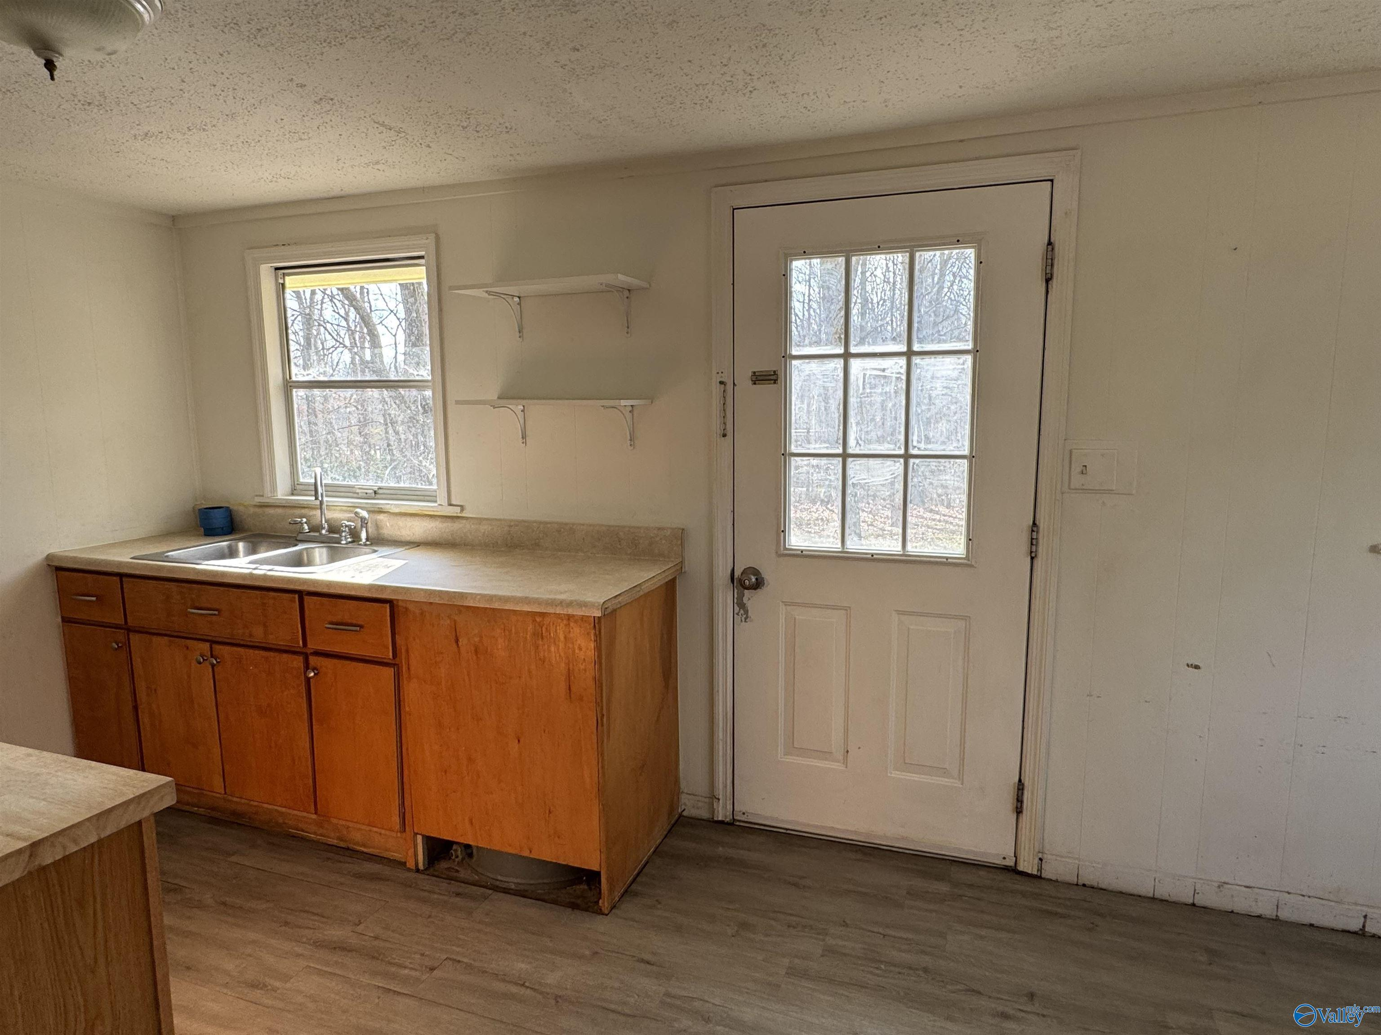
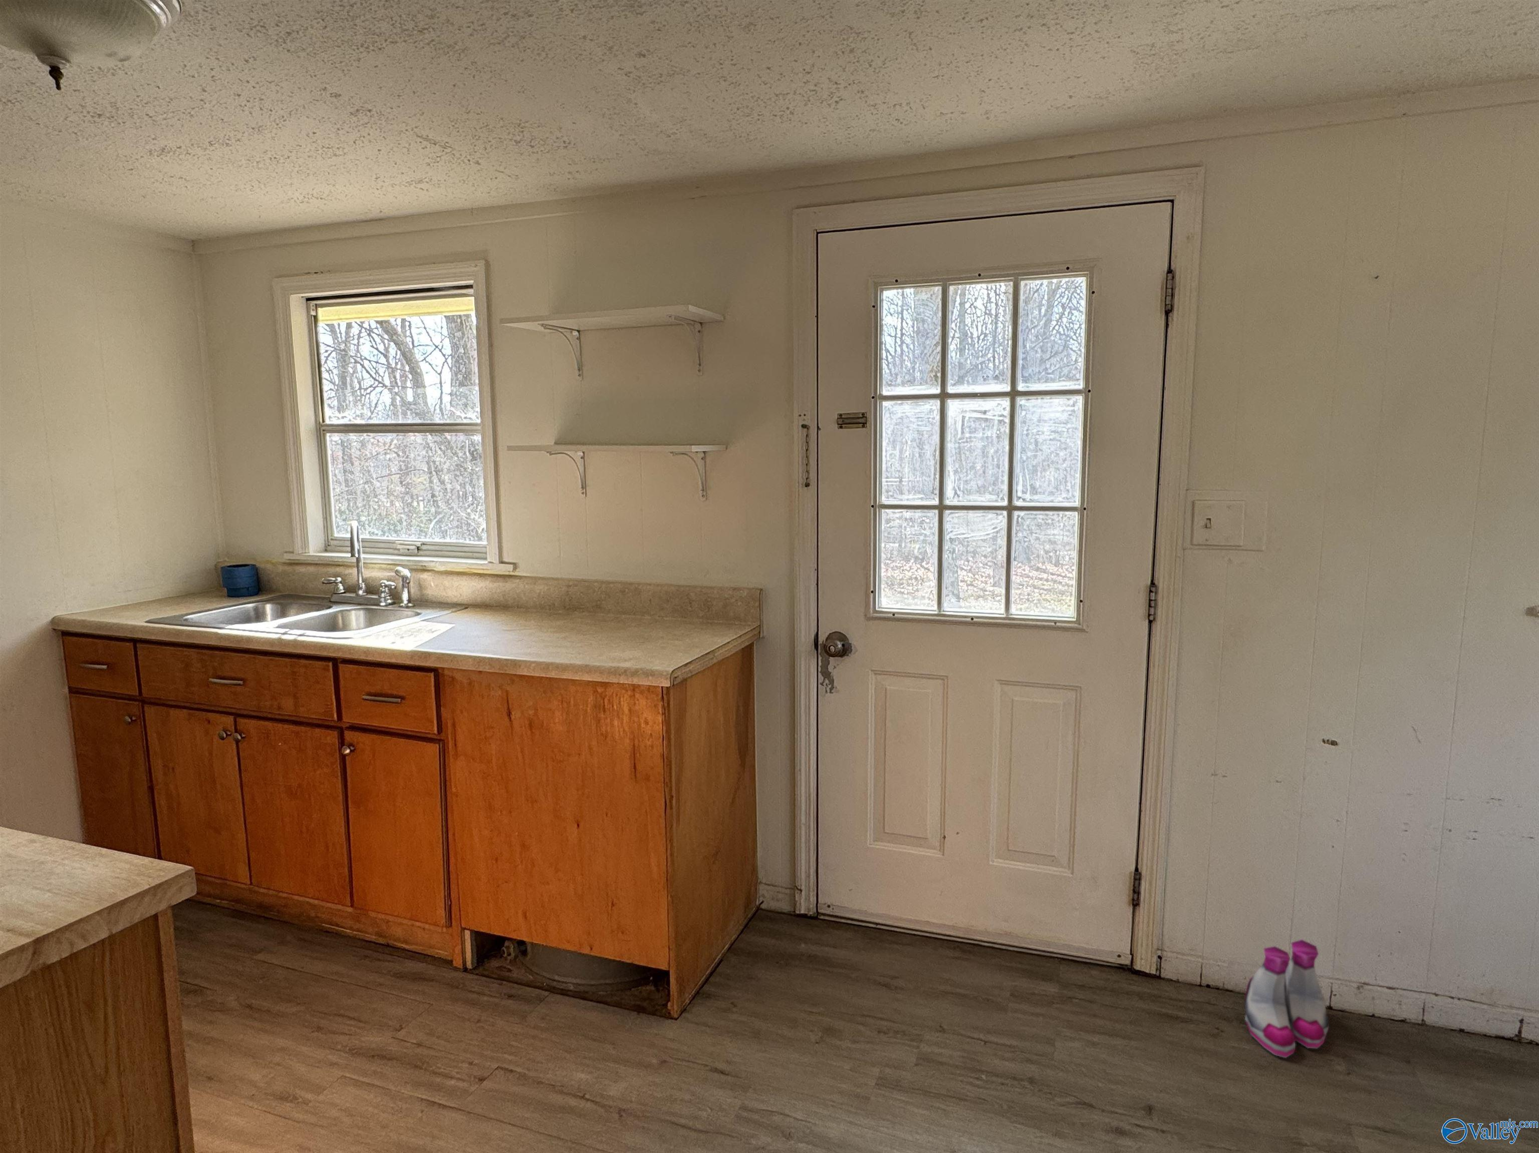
+ boots (1289, 988)
